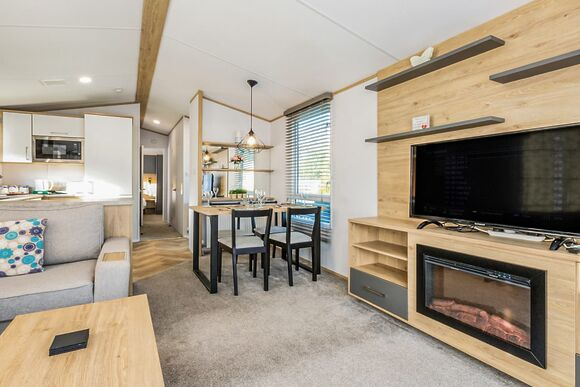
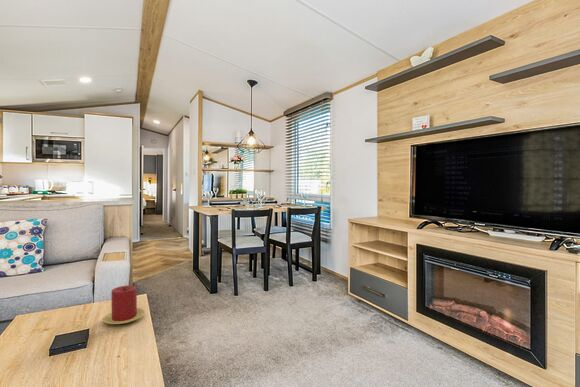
+ candle (124, 303)
